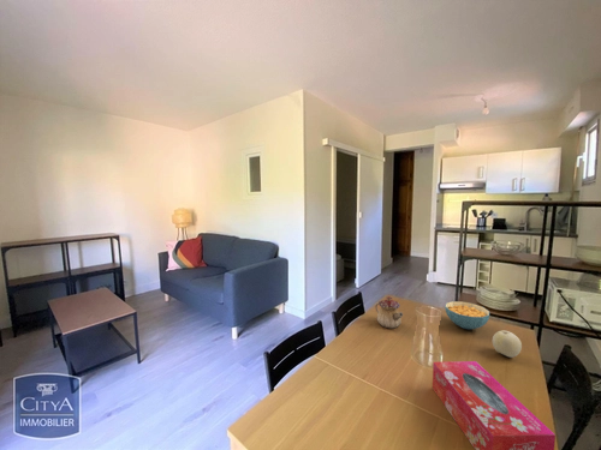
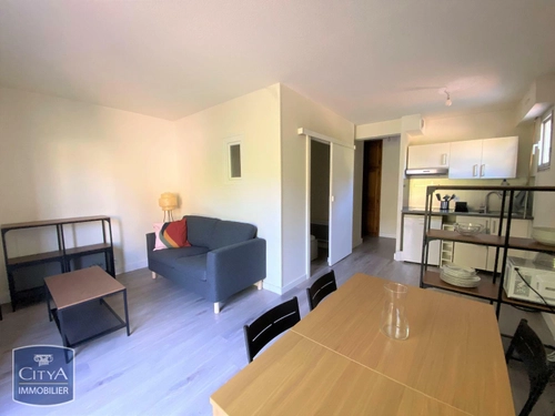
- teapot (387, 310)
- cereal bowl (465, 317)
- fruit (506, 343)
- tissue box (482, 407)
